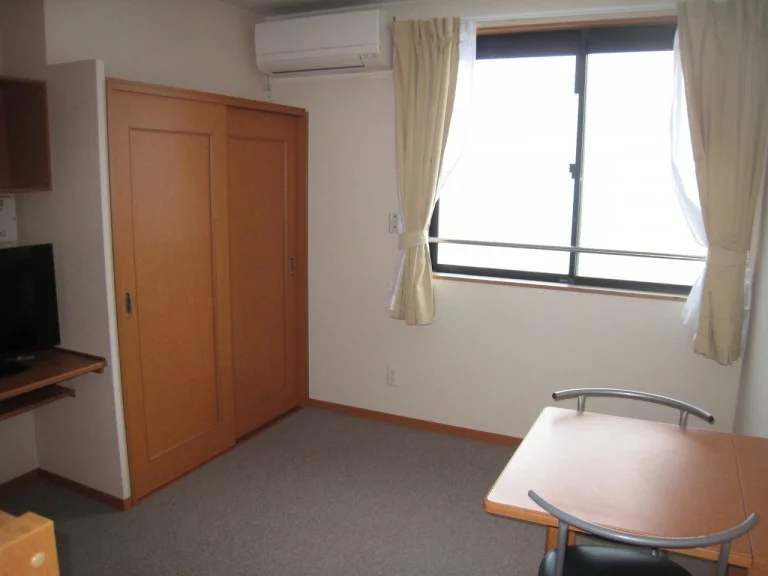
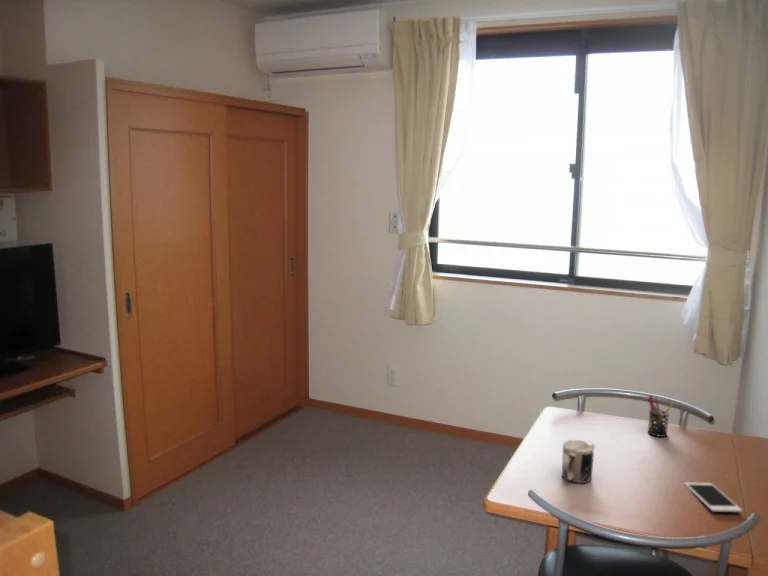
+ mug (573, 461)
+ cell phone (711, 496)
+ pen holder (657, 415)
